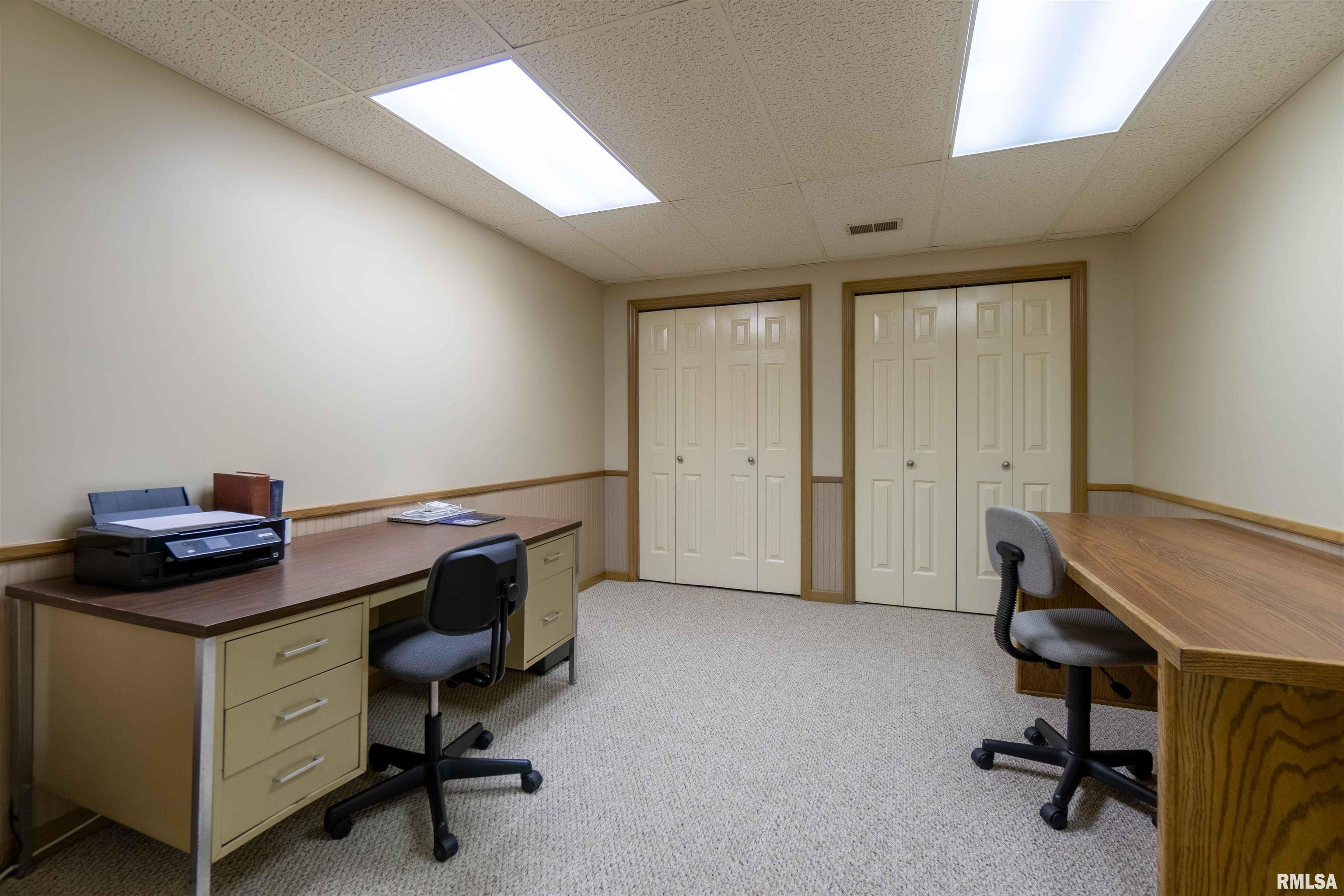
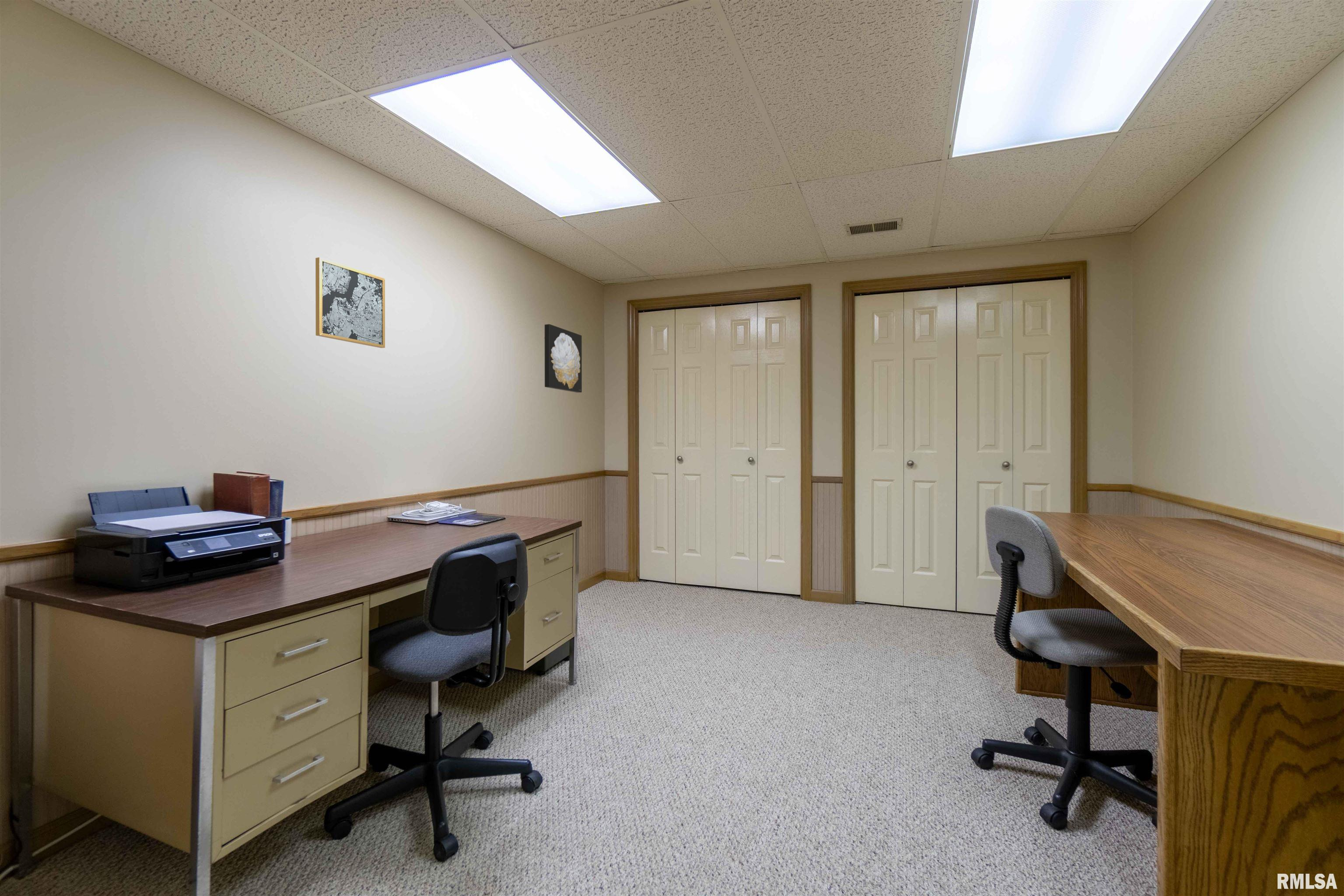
+ wall art (564, 360)
+ wall art (352, 305)
